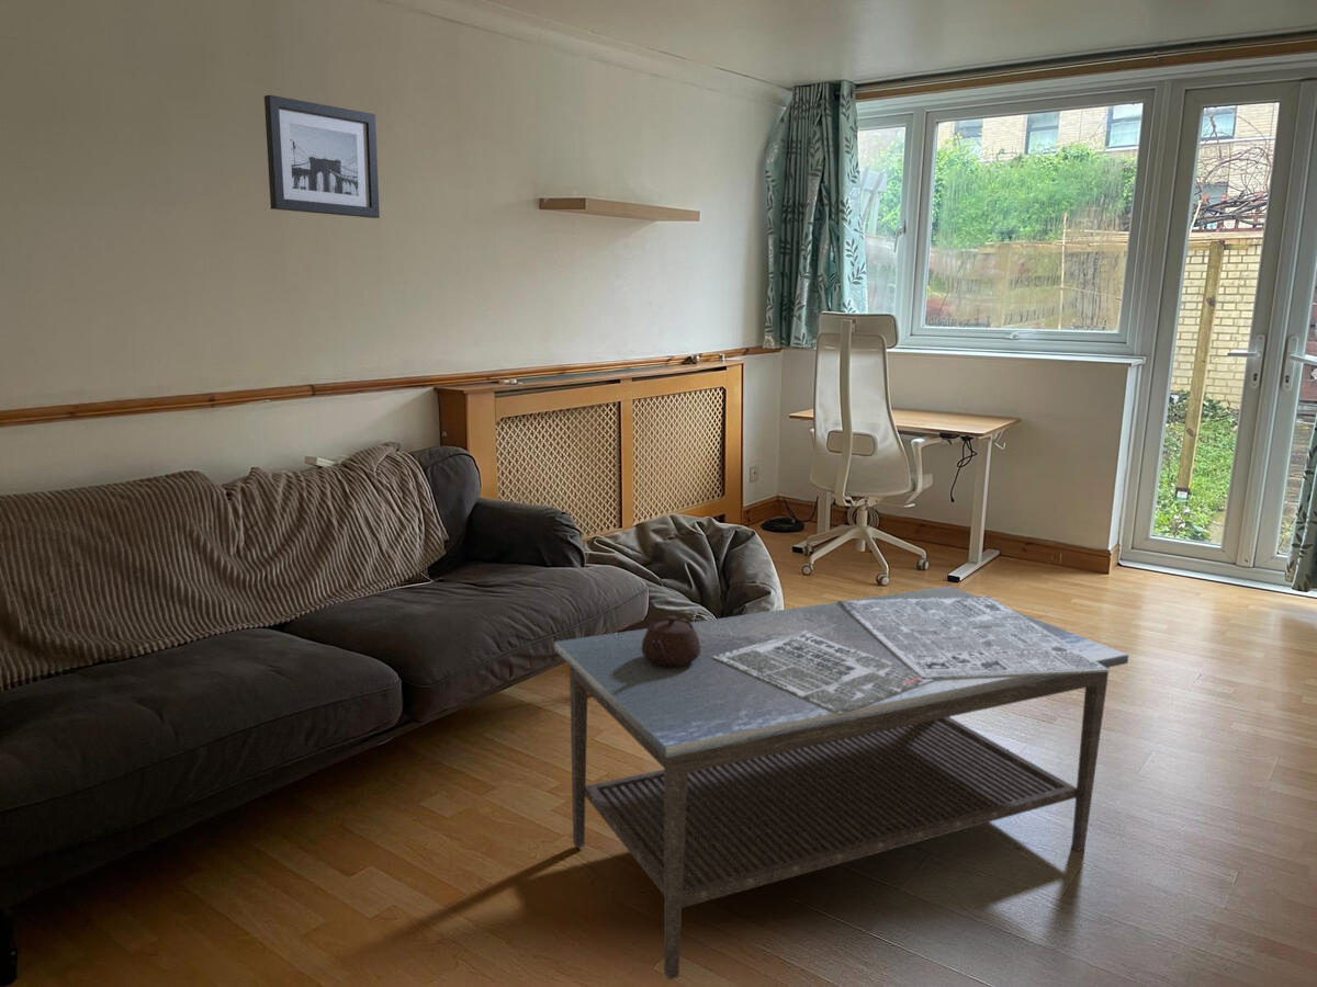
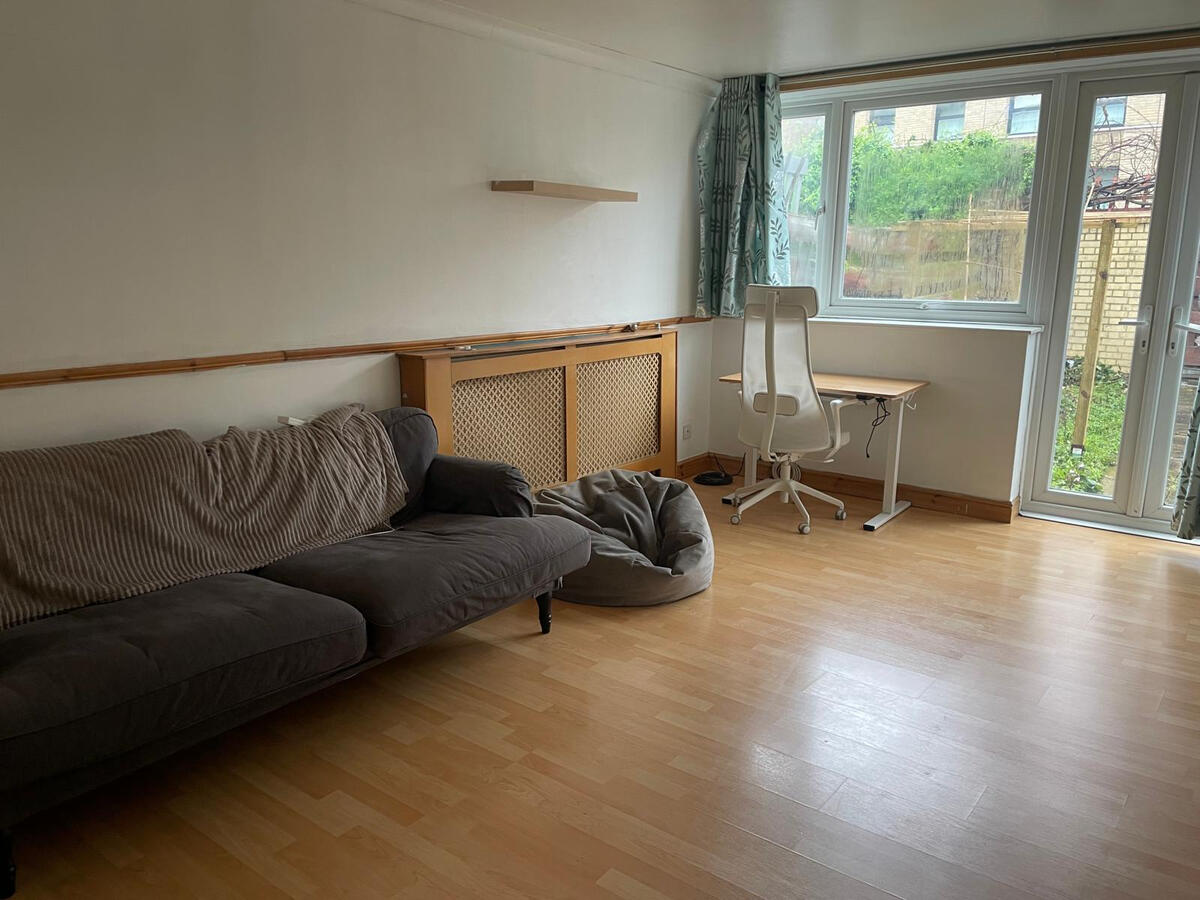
- wall art (325, 160)
- coffee table (846, 734)
